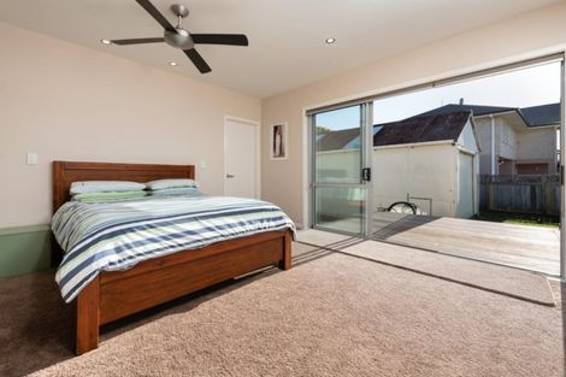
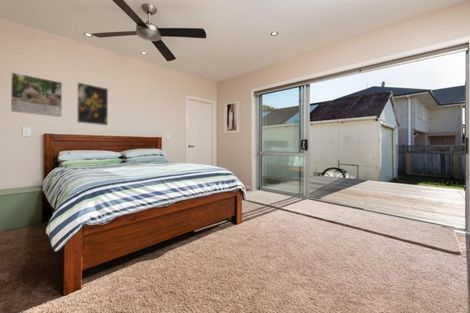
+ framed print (38, 96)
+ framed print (93, 104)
